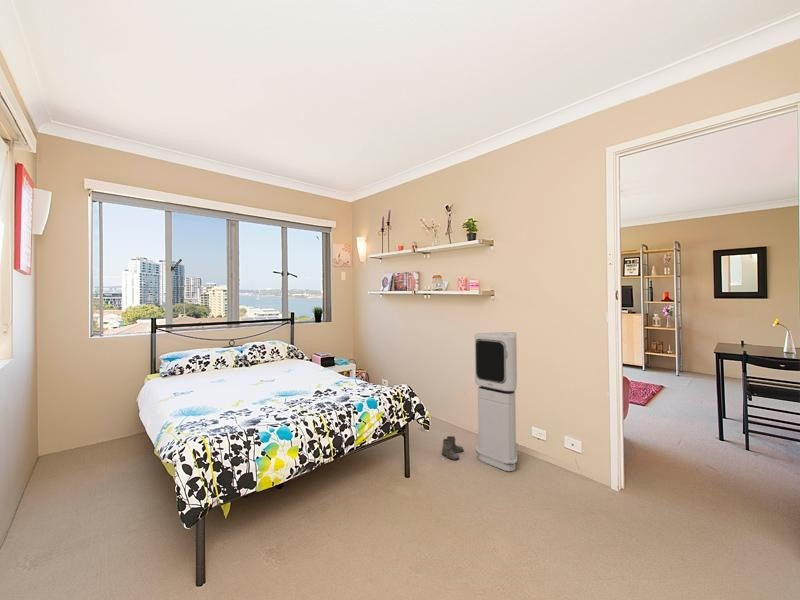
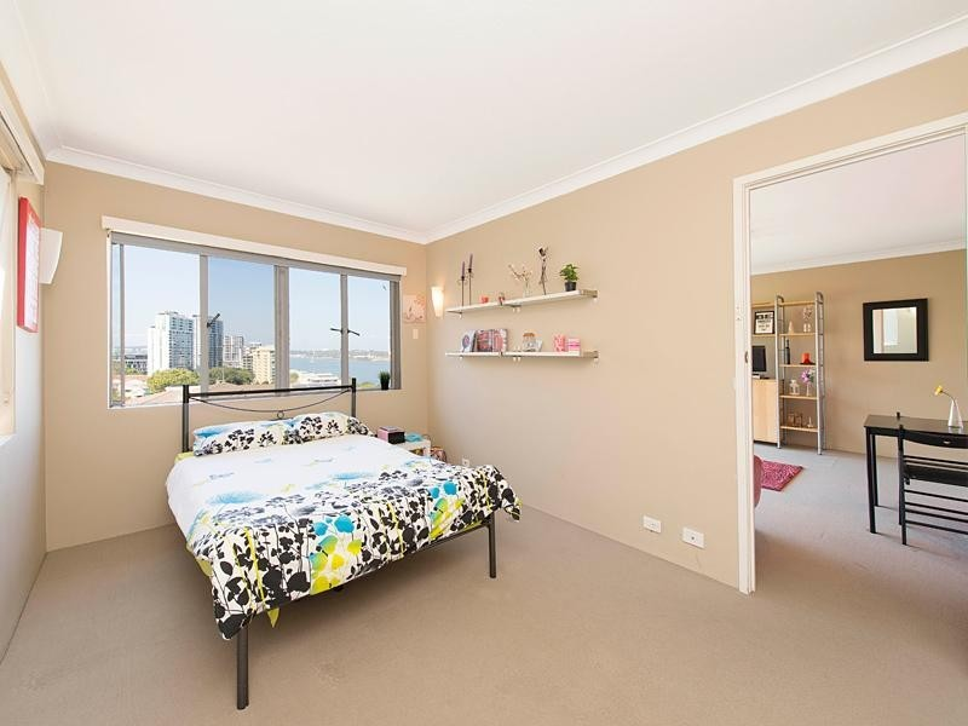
- air purifier (503, 396)
- boots (452, 446)
